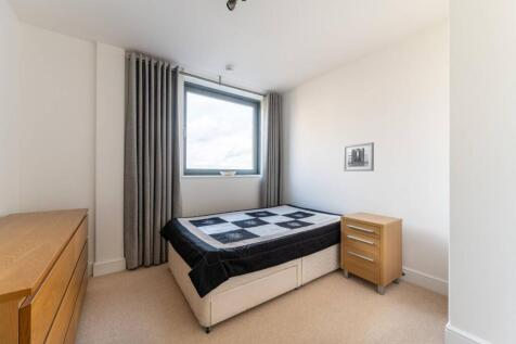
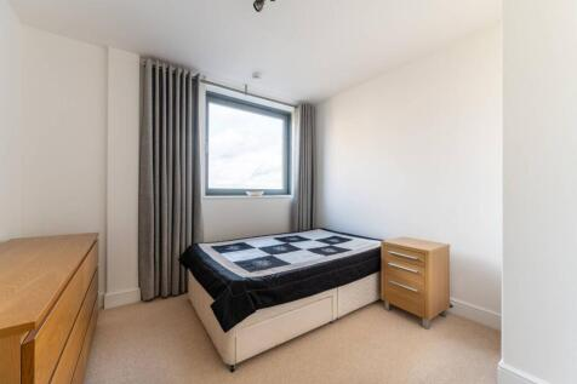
- wall art (358, 157)
